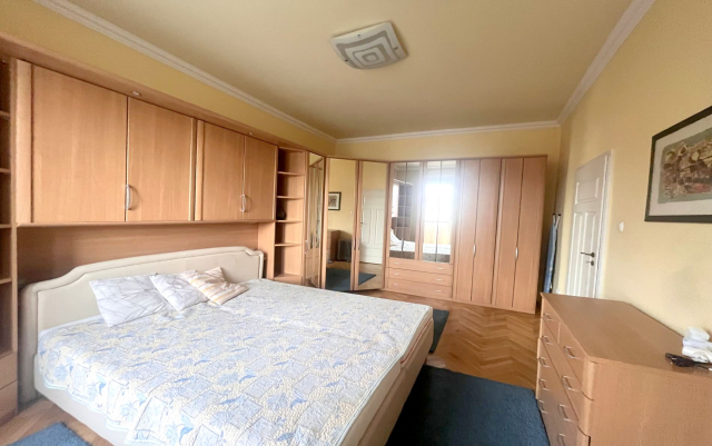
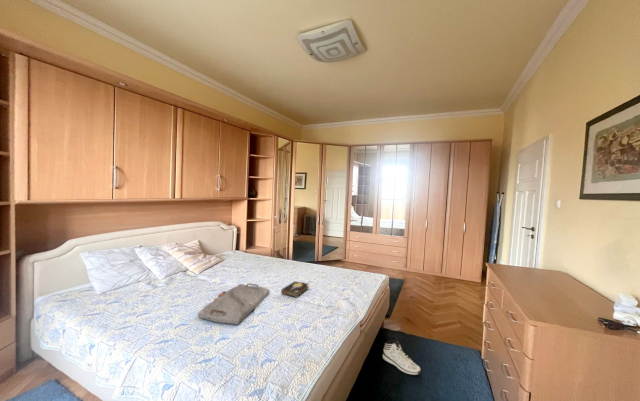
+ sneaker (401, 355)
+ hardback book (295, 288)
+ serving tray (233, 299)
